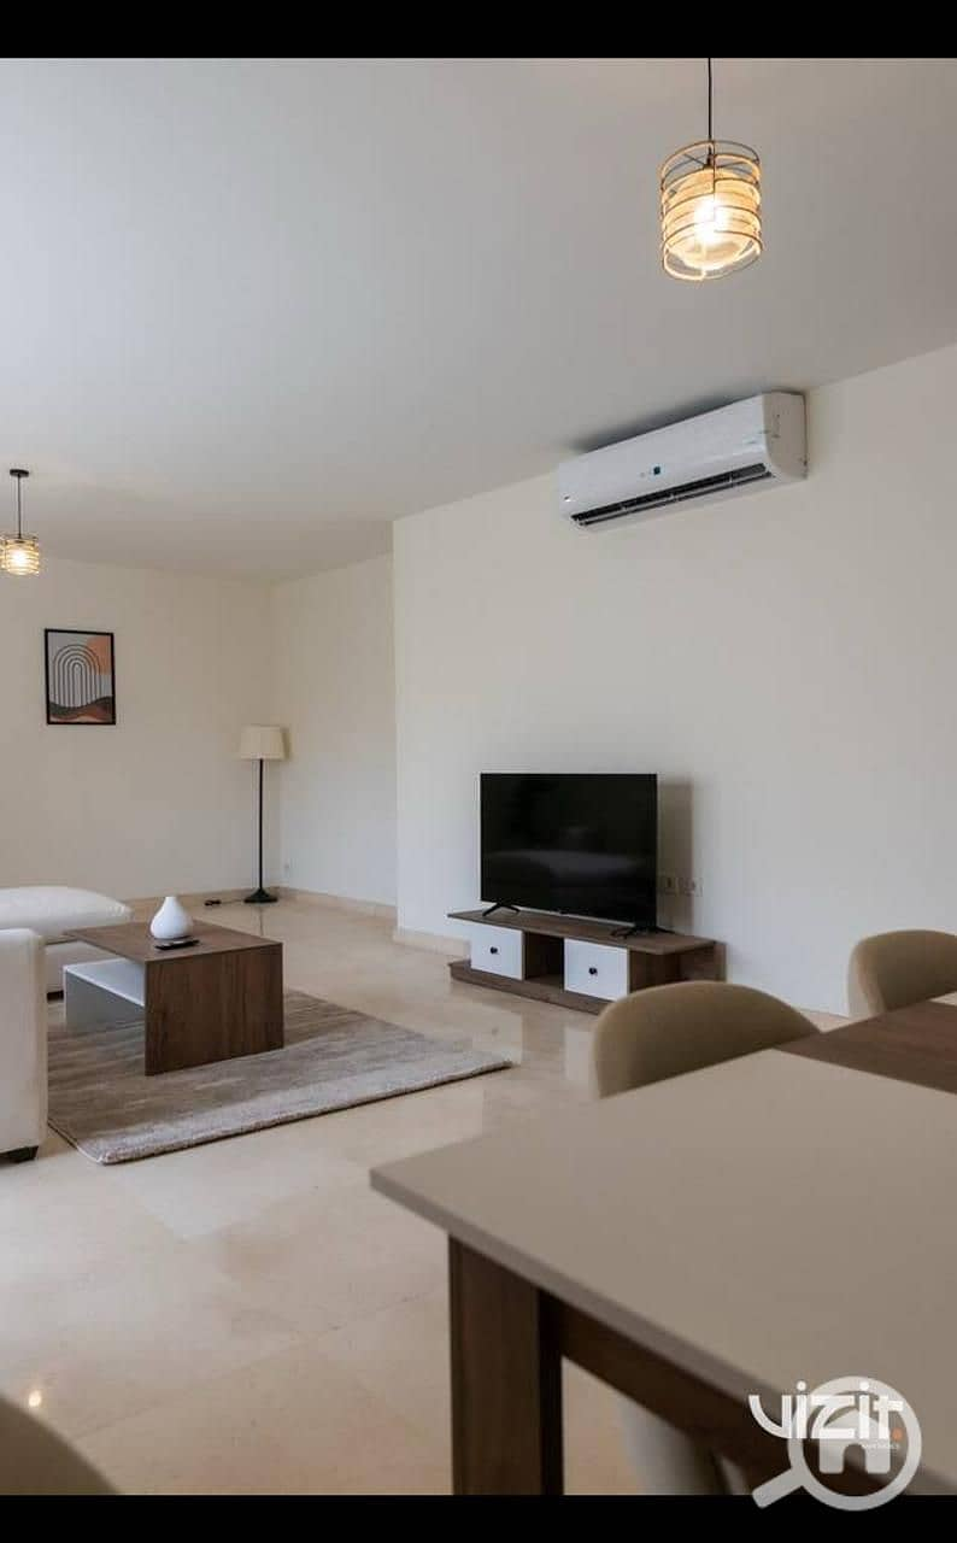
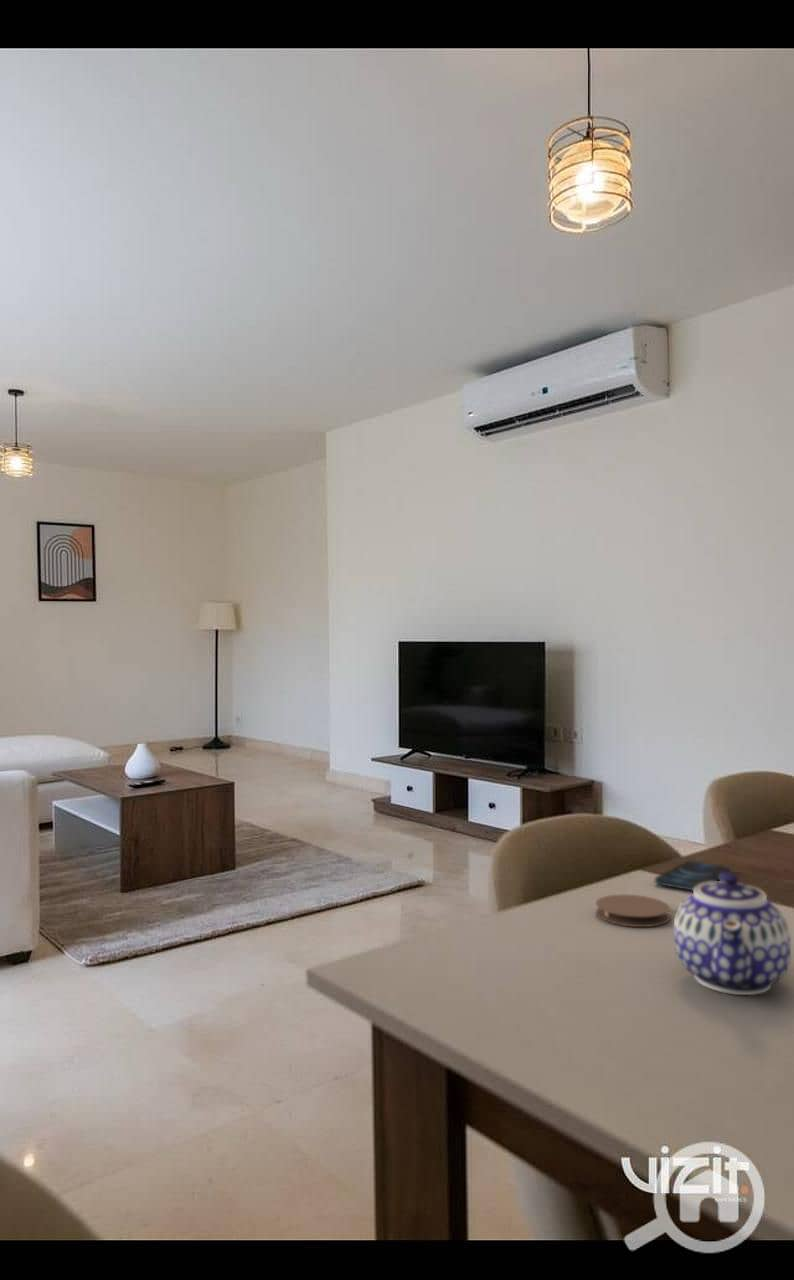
+ teapot (730, 926)
+ coaster (632, 910)
+ smartphone (692, 875)
